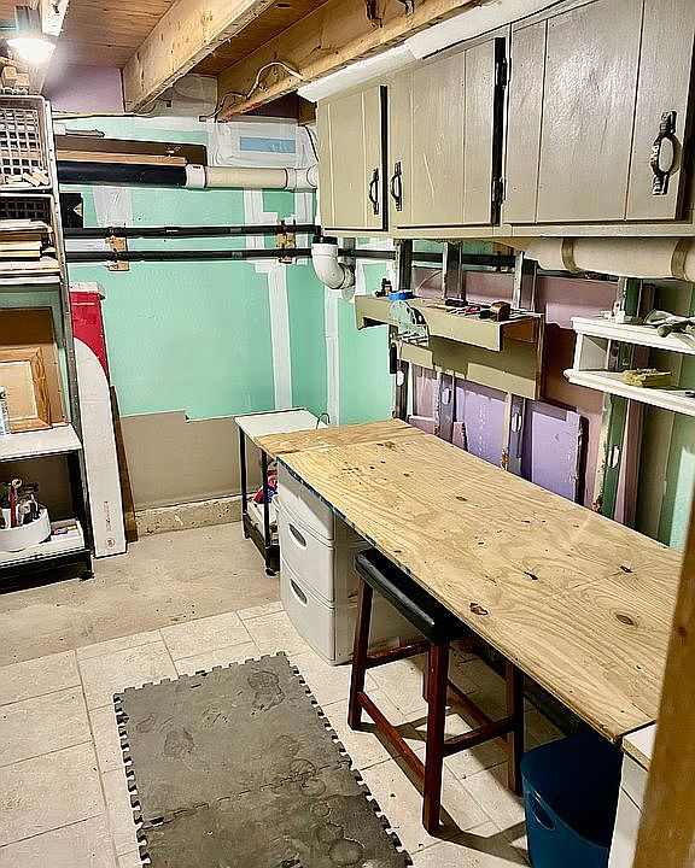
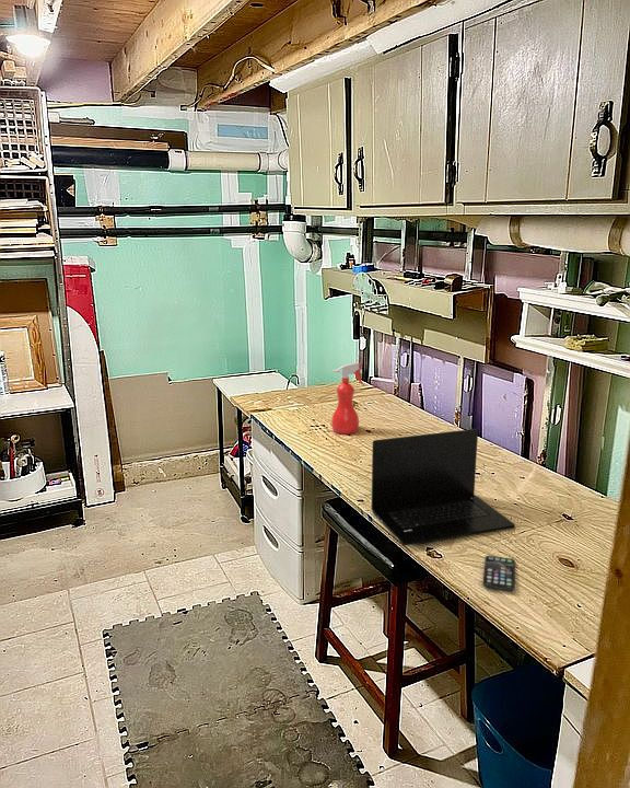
+ smartphone (499, 571)
+ laptop (443, 484)
+ spray bottle (348, 397)
